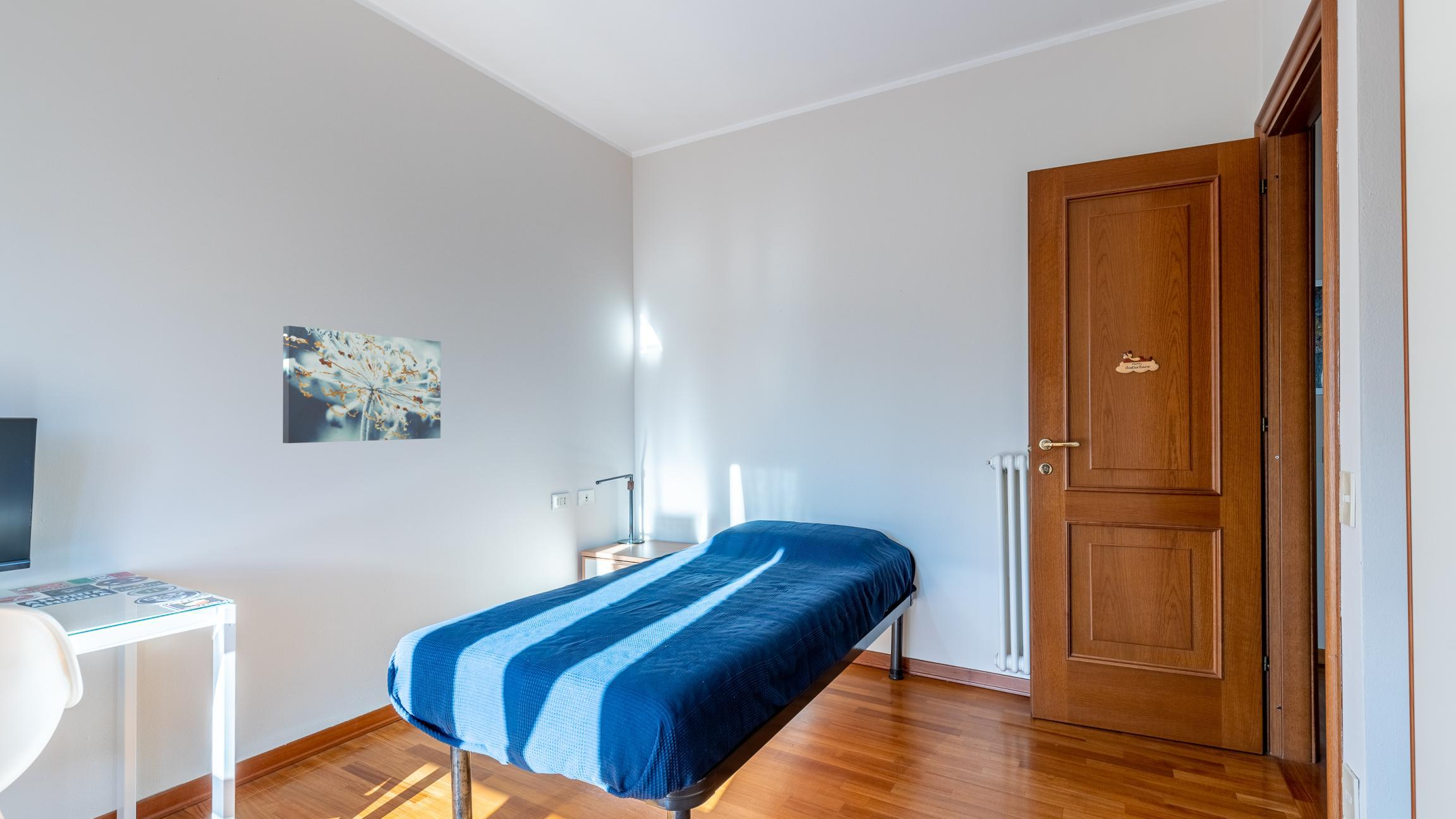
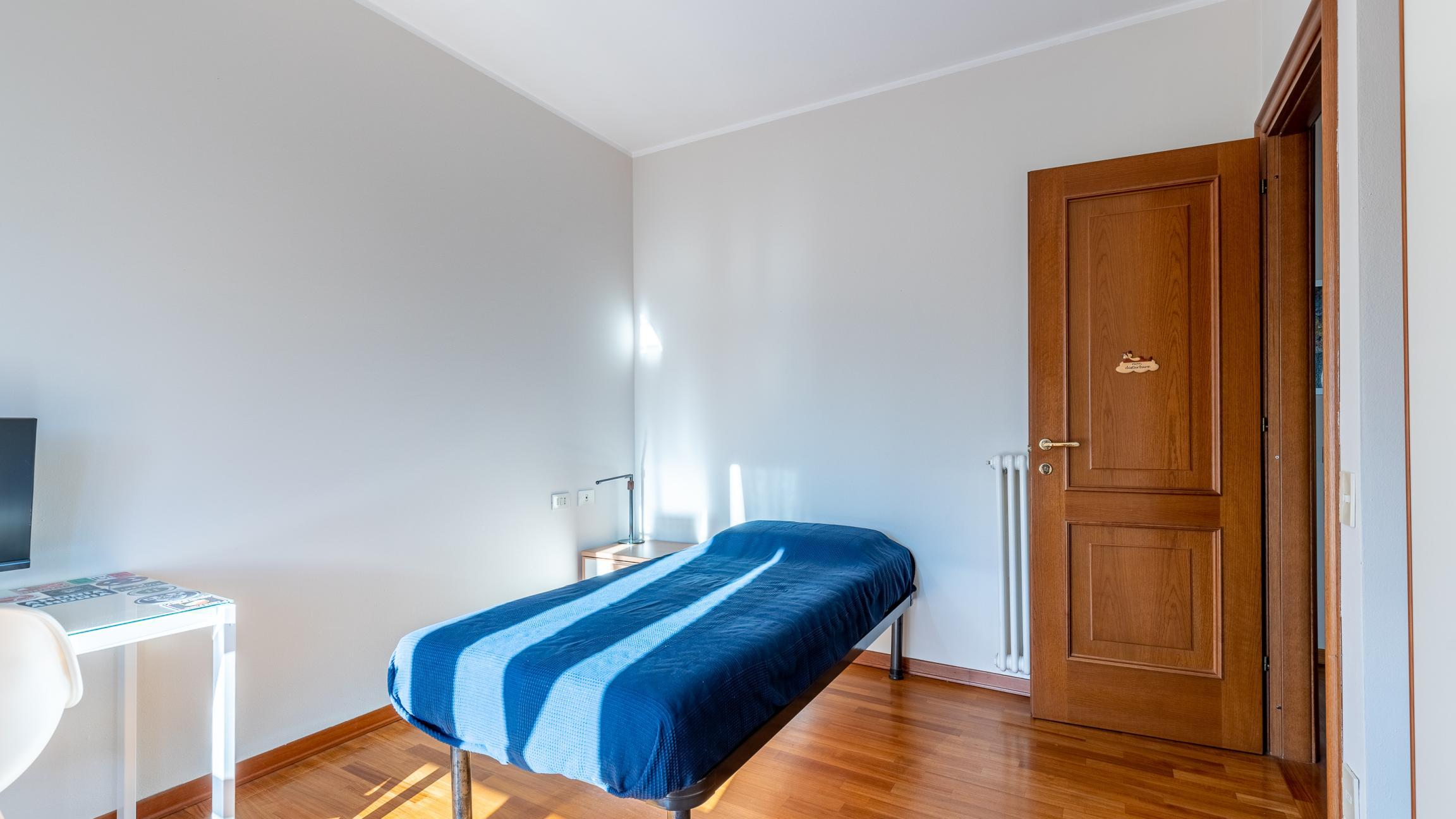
- wall art (369, 387)
